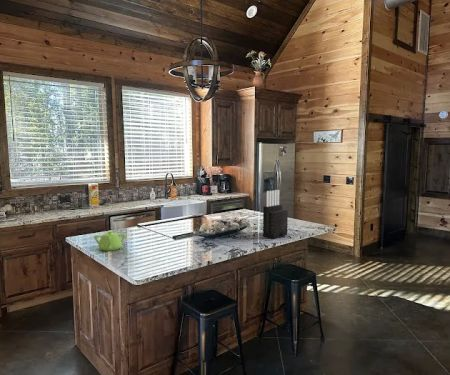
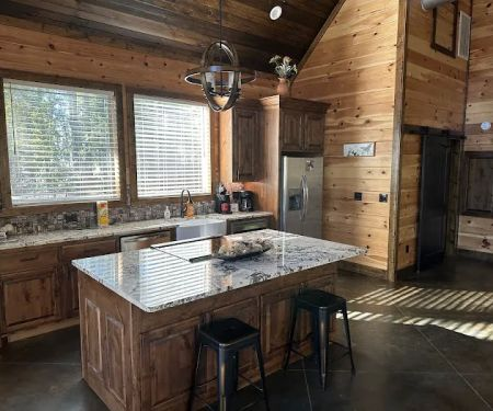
- teapot (110, 239)
- knife block (276, 213)
